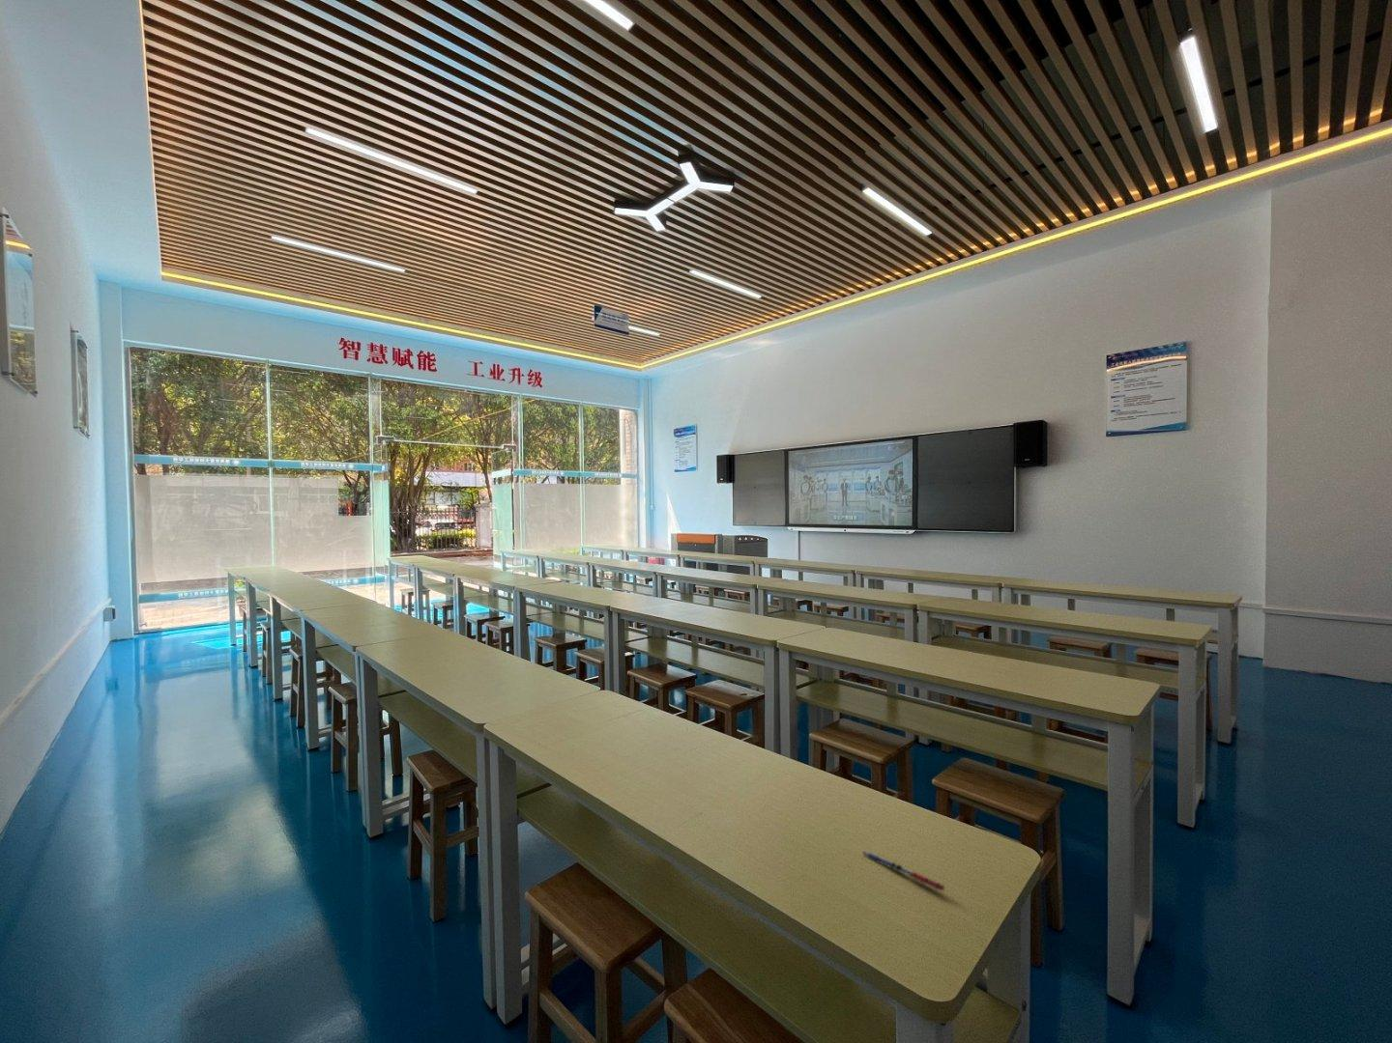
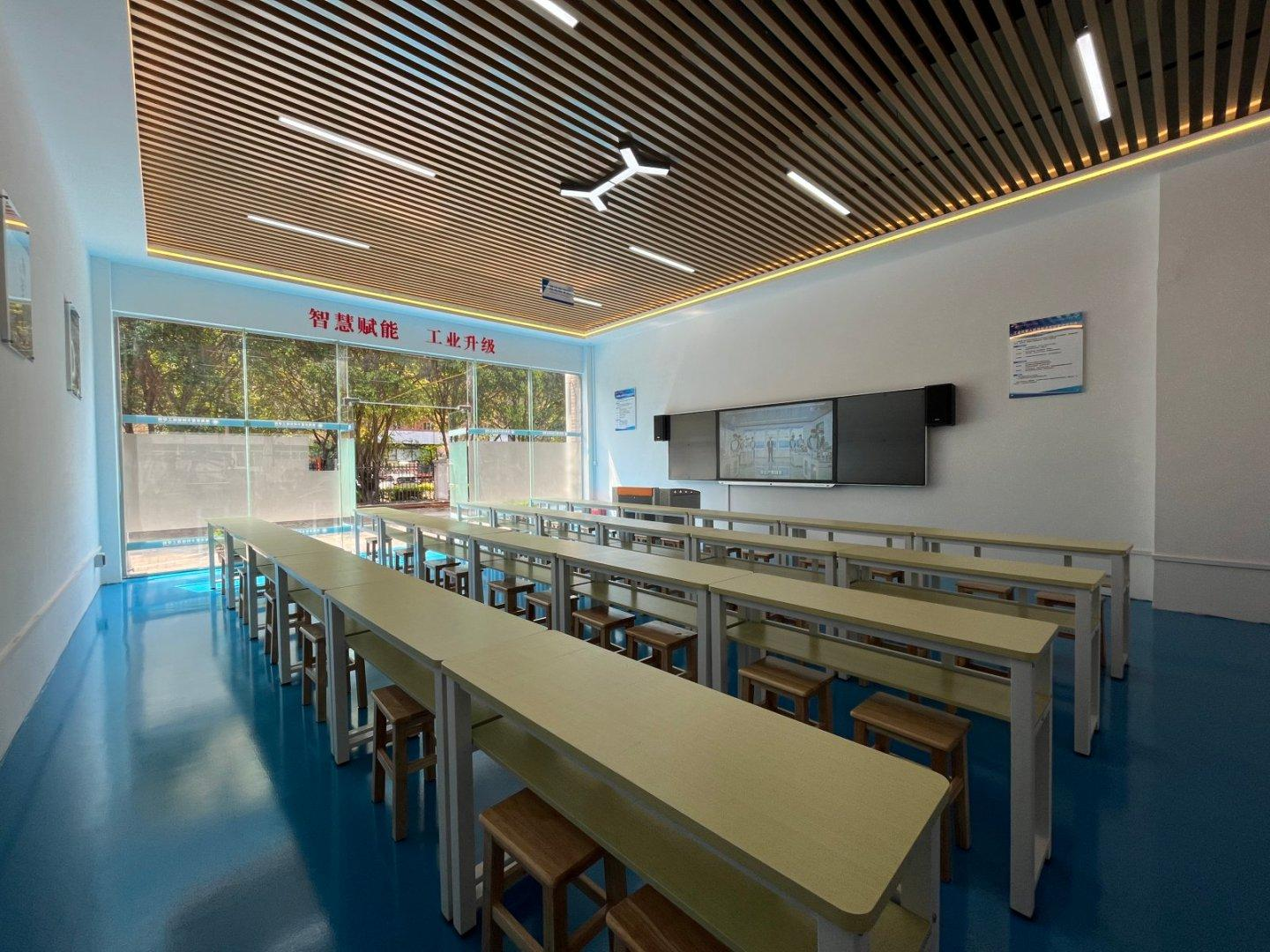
- pen (901, 868)
